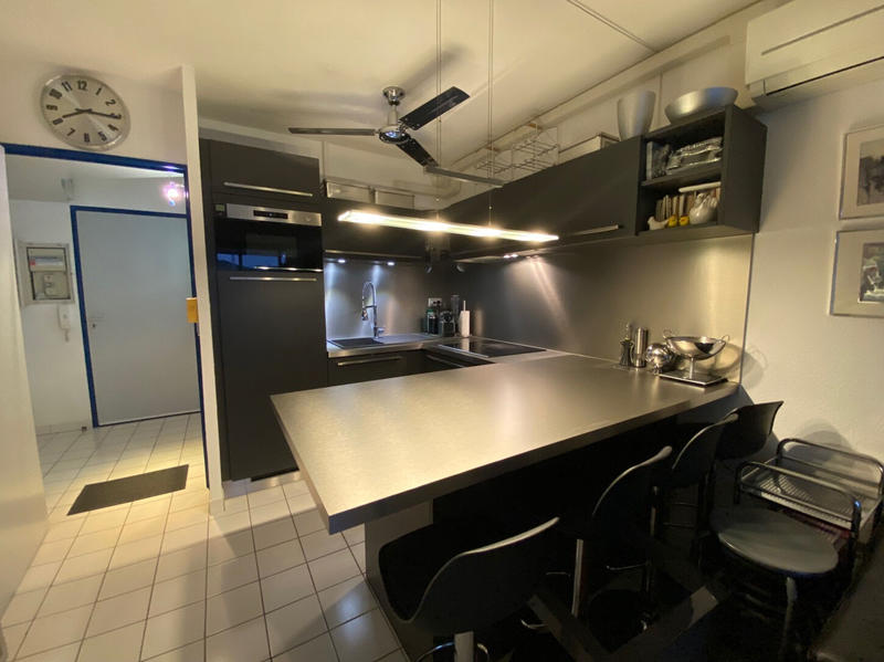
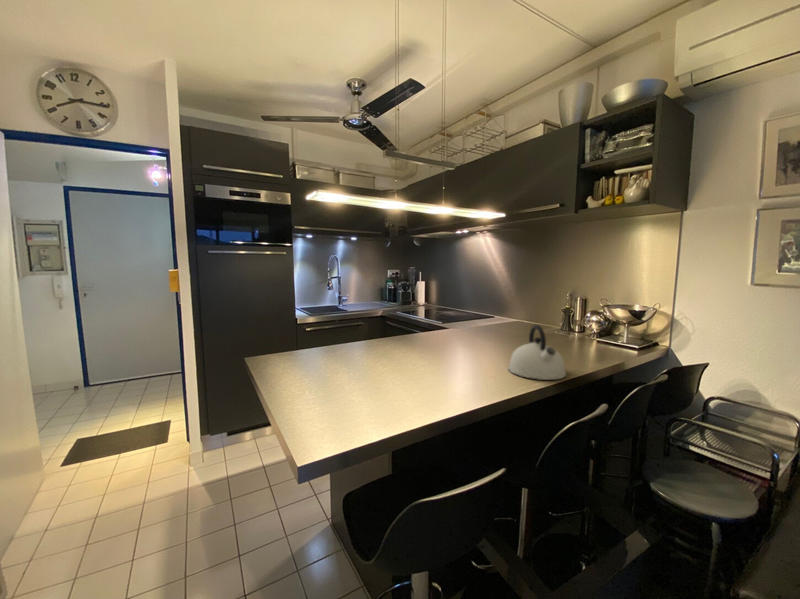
+ kettle (538, 349)
